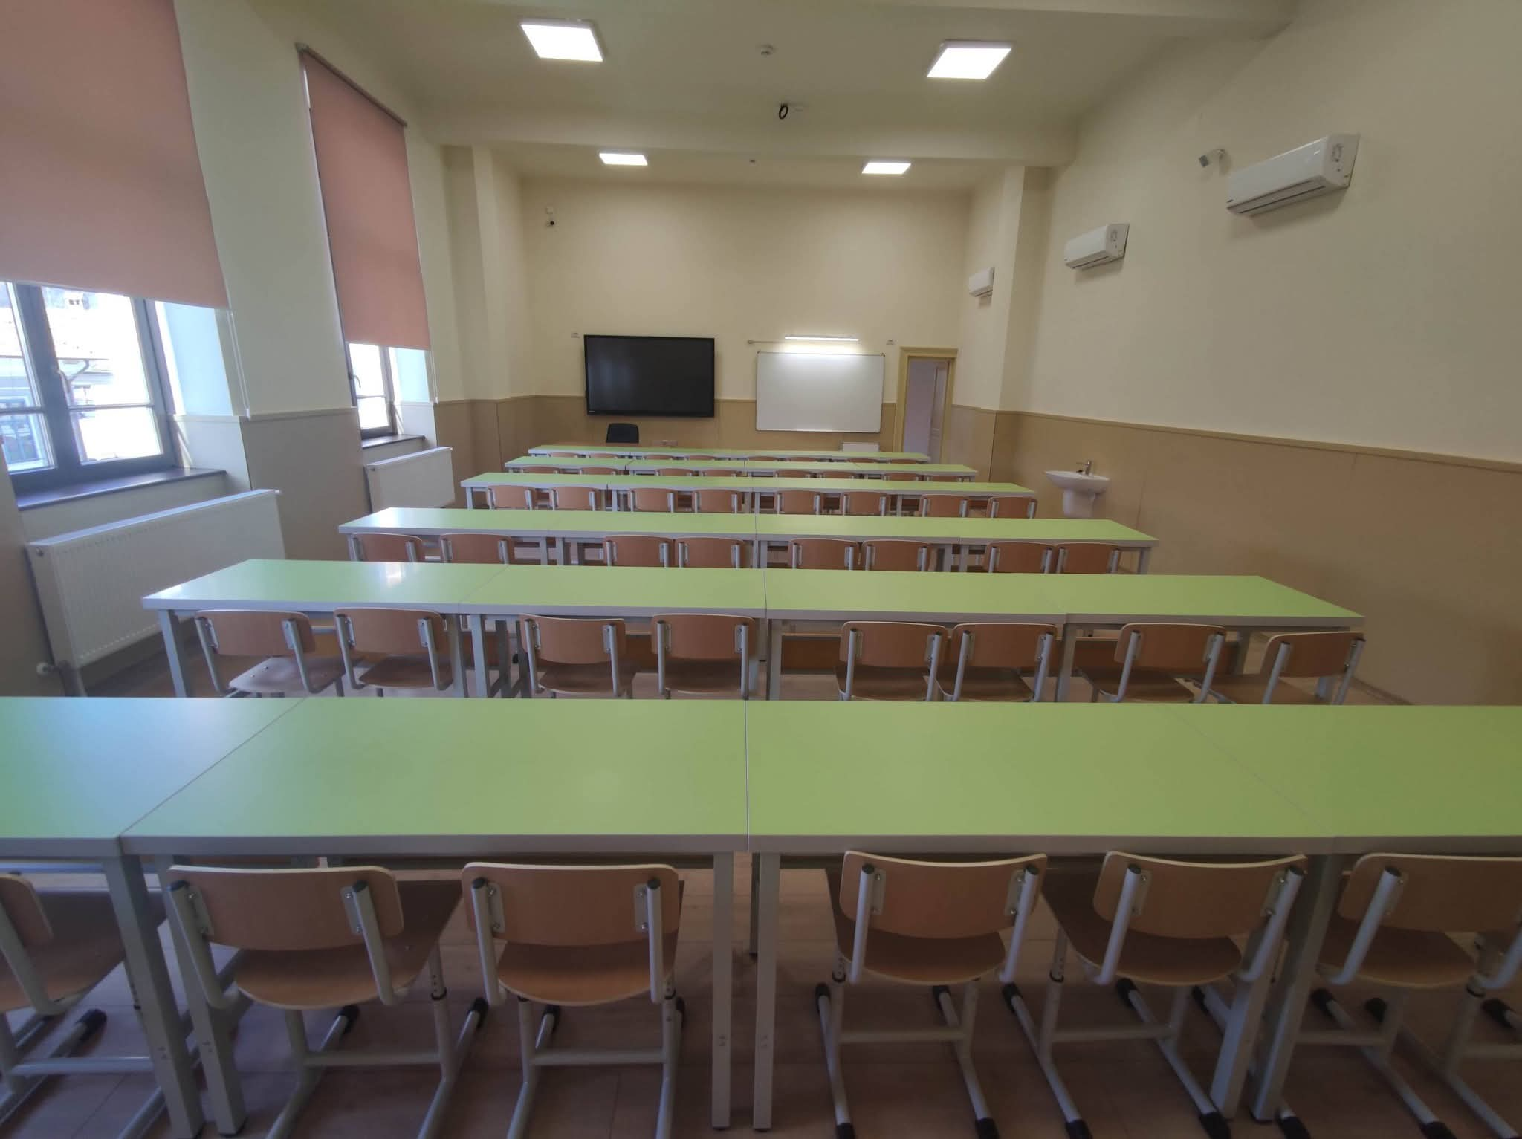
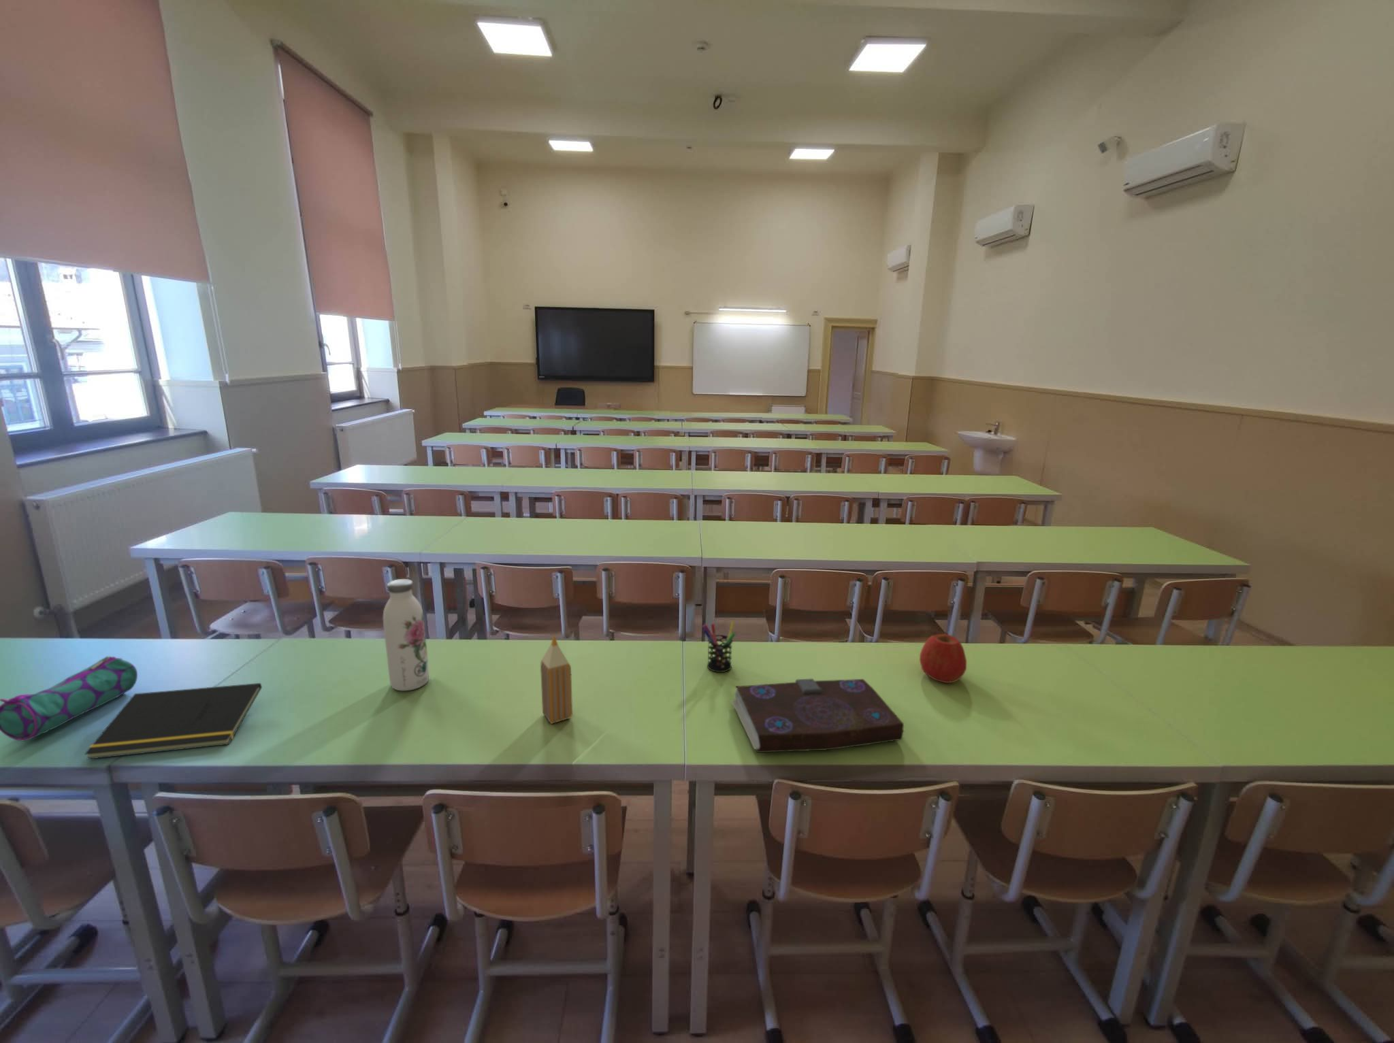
+ pencil case (70, 695)
+ pencil (556, 676)
+ apple (944, 655)
+ notepad (181, 718)
+ book (813, 711)
+ water bottle (405, 633)
+ pen holder (721, 644)
